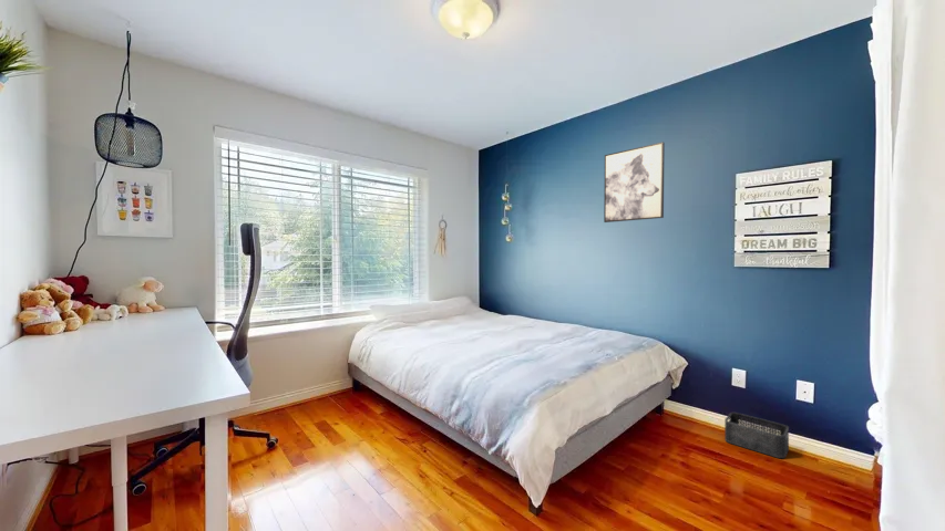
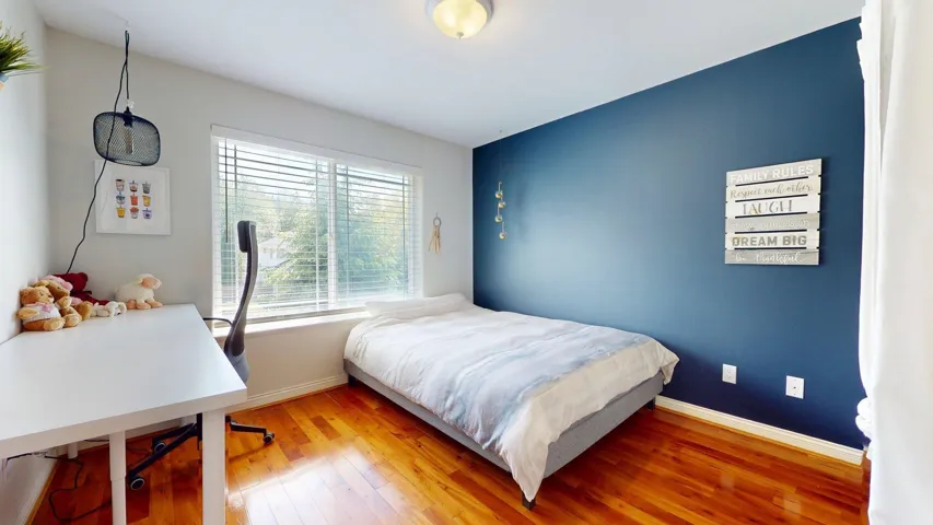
- wall art (631, 185)
- storage bin (756, 434)
